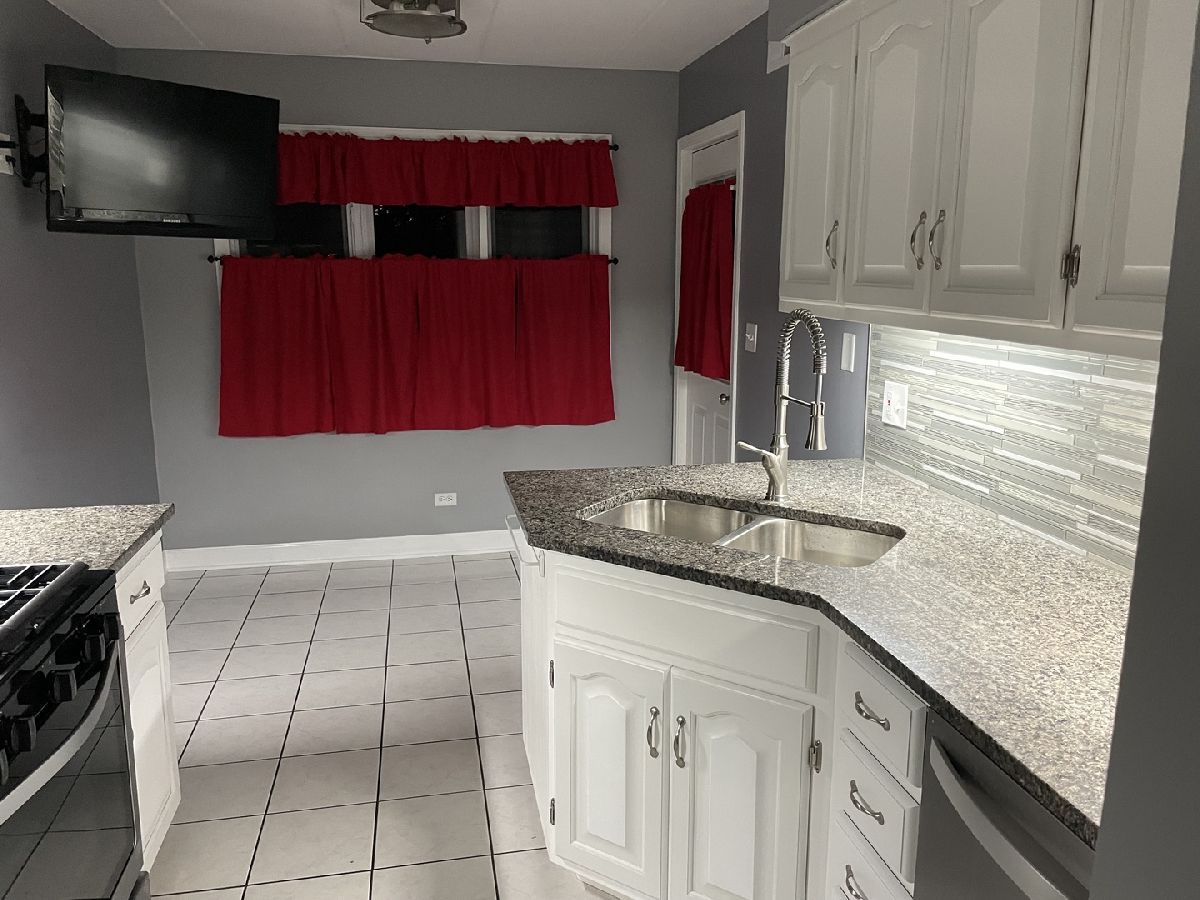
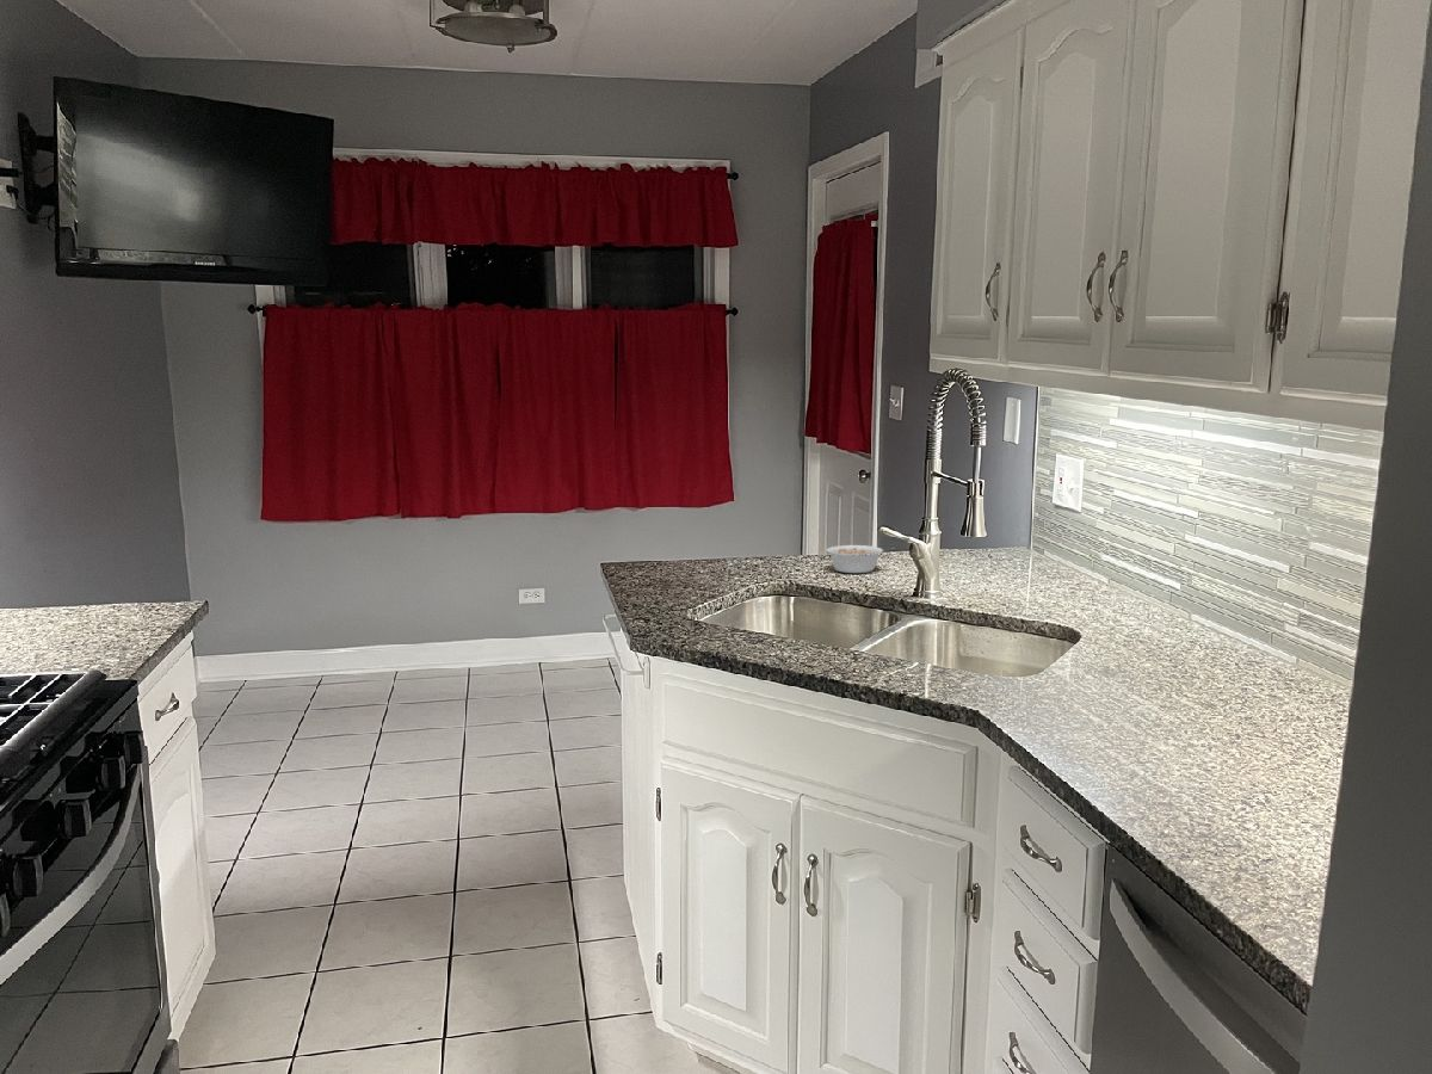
+ legume (856, 557)
